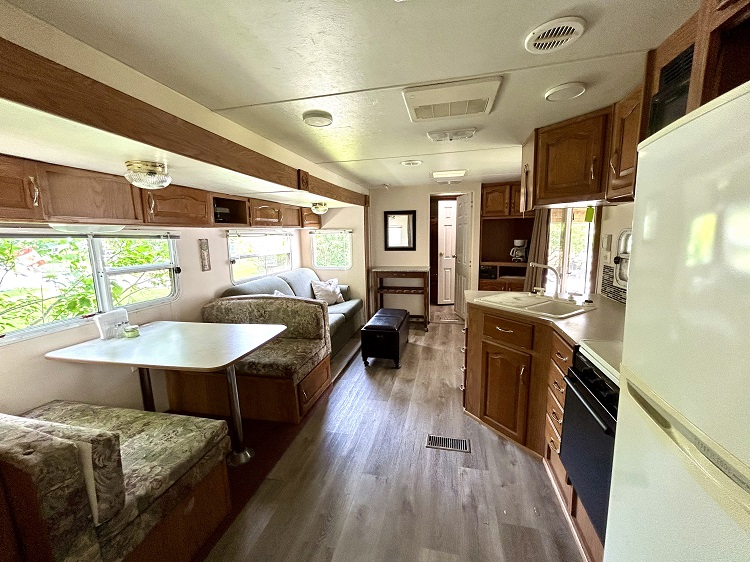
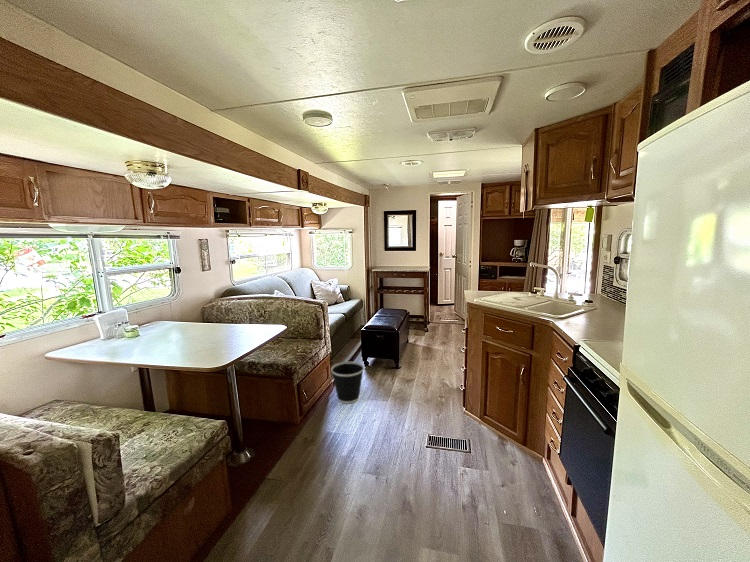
+ wastebasket (348, 383)
